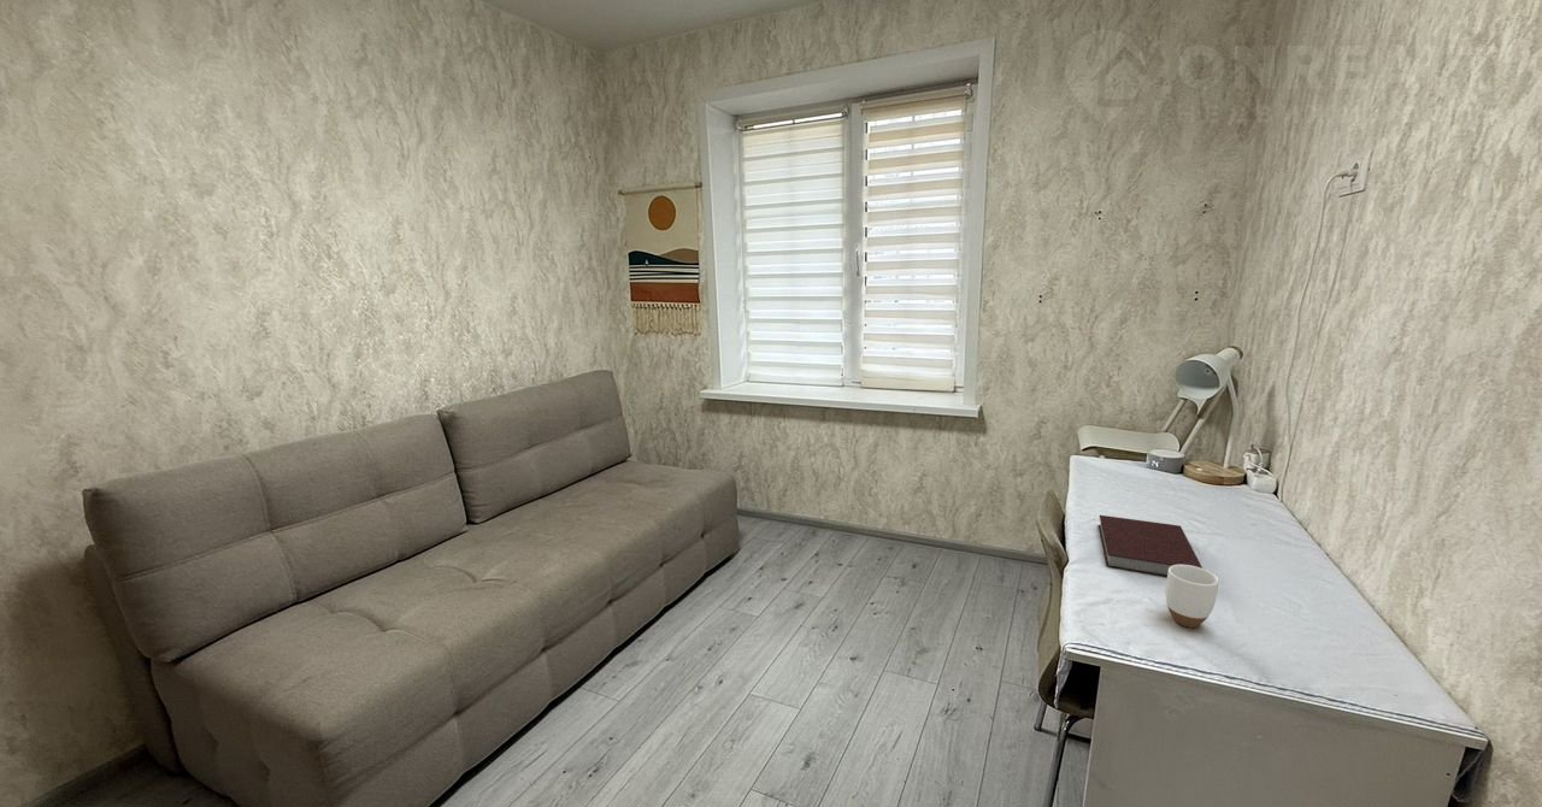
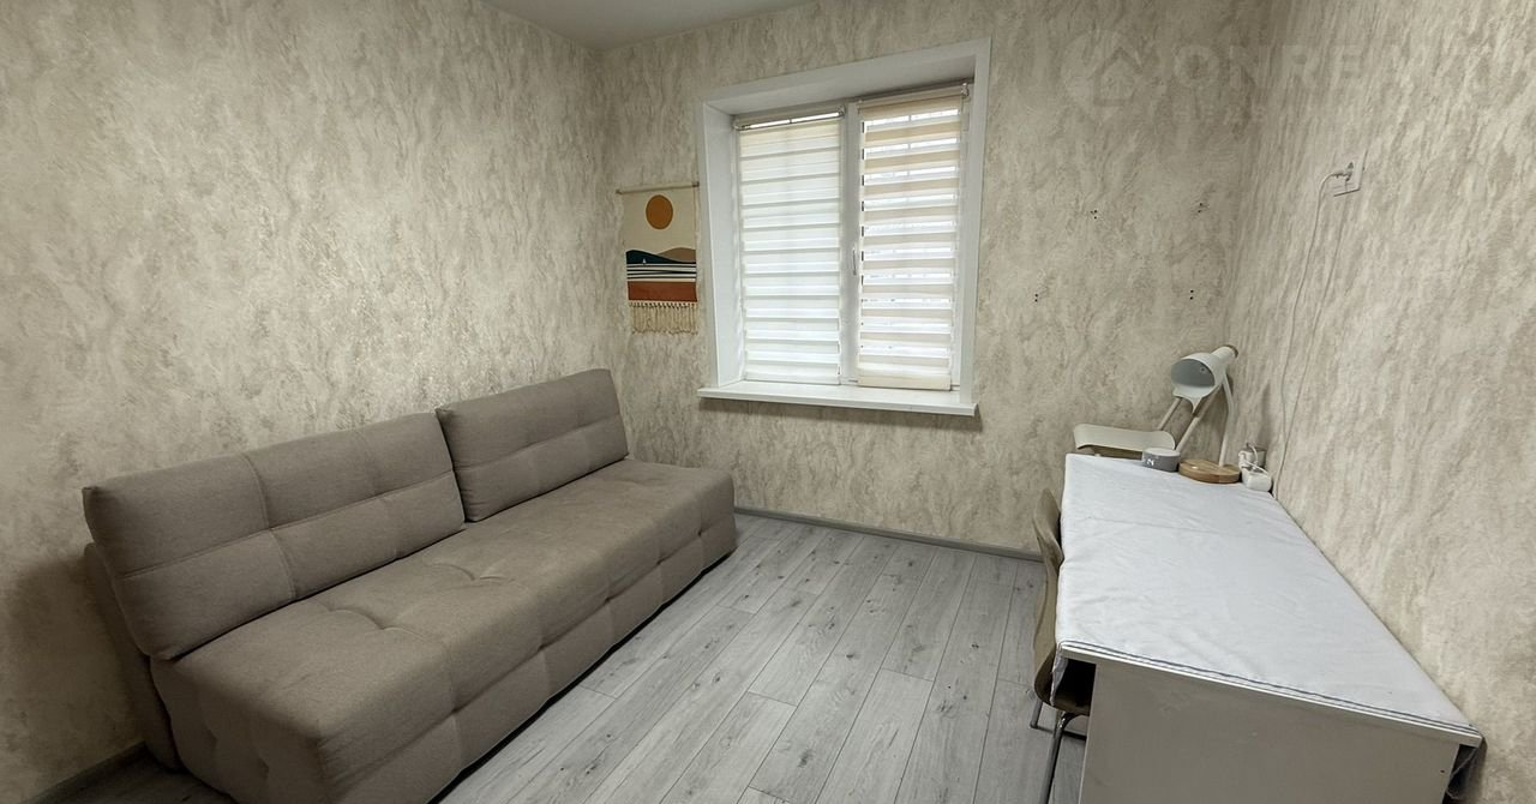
- notebook (1146, 544)
- mug (1188, 593)
